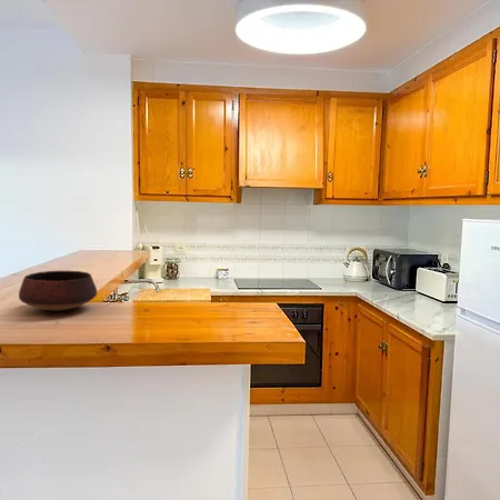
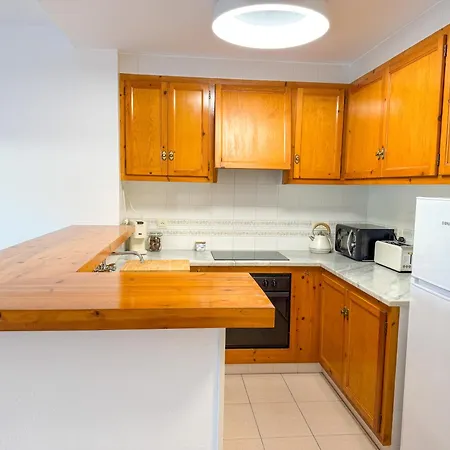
- bowl (59, 291)
